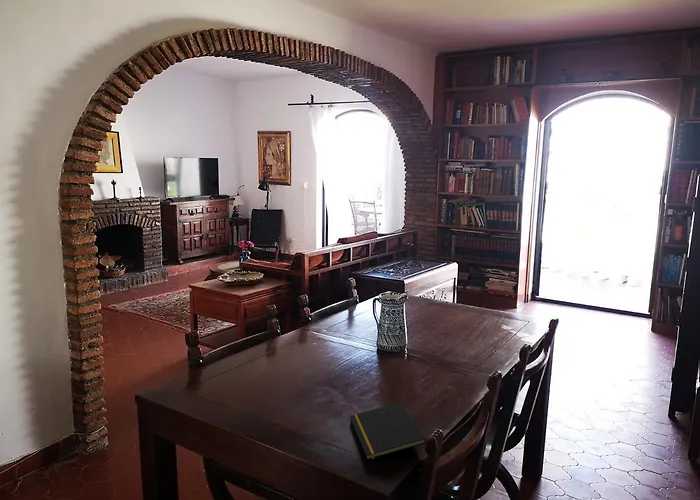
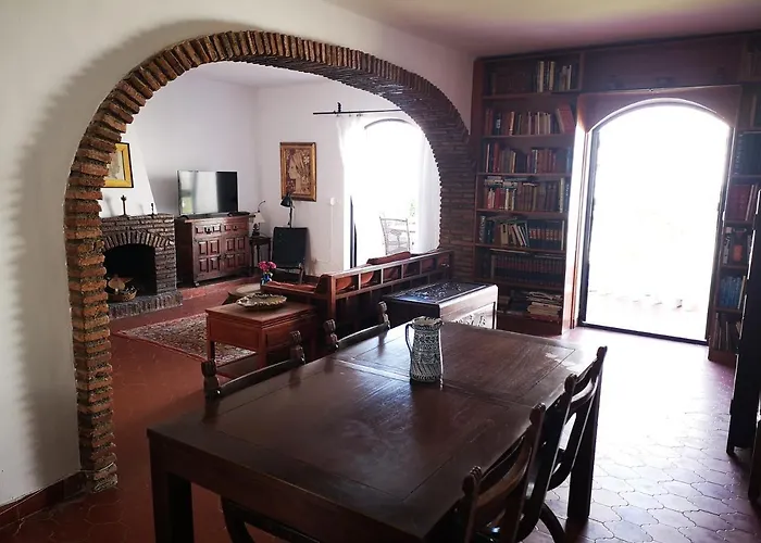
- notepad (385, 428)
